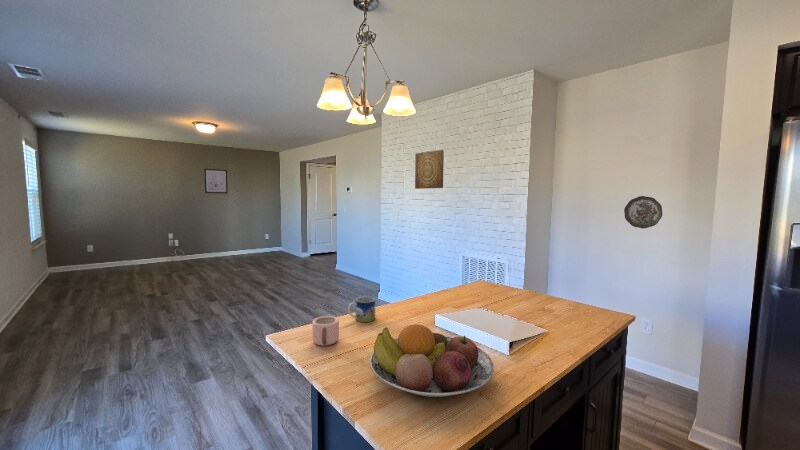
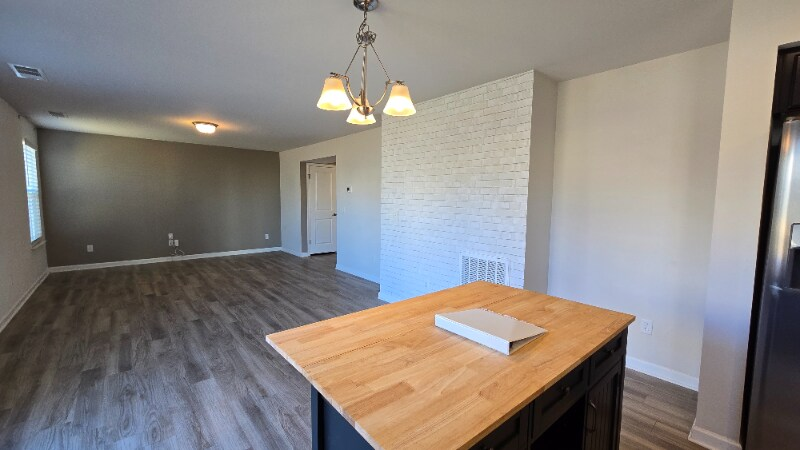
- fruit bowl (431, 354)
- decorative plate (643, 212)
- mug (361, 309)
- mug (325, 332)
- wall art (428, 170)
- wall art (216, 181)
